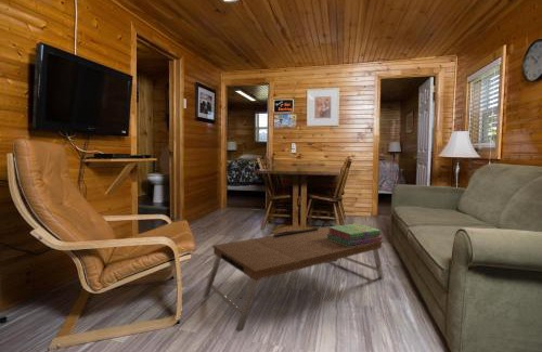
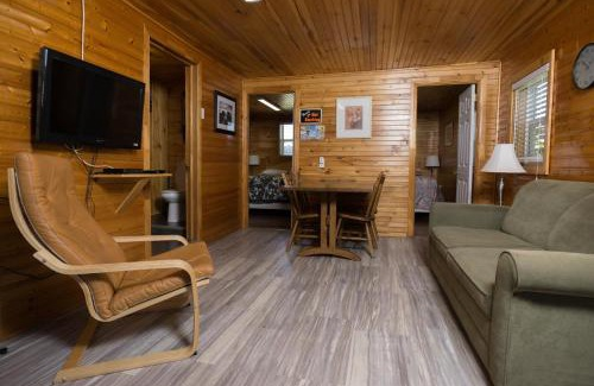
- stack of books (353, 231)
- coffee table (301, 263)
